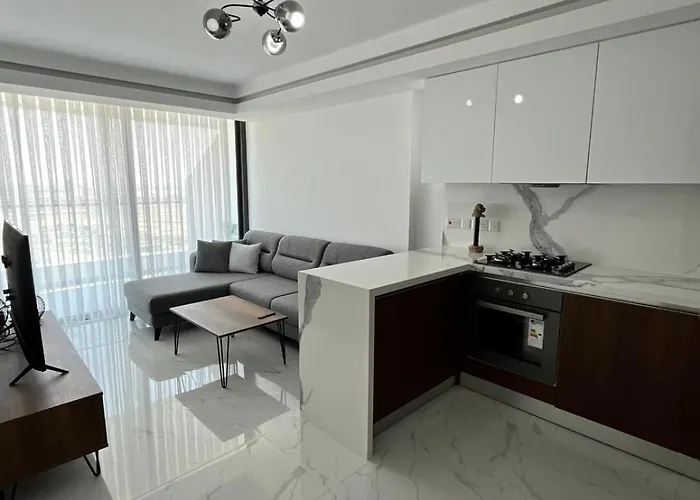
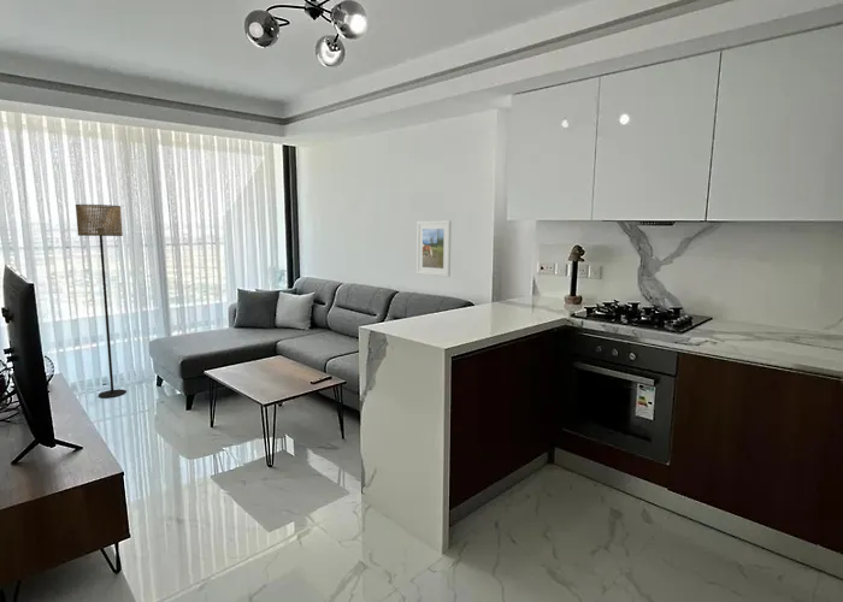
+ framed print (432, 248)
+ floor lamp (105, 301)
